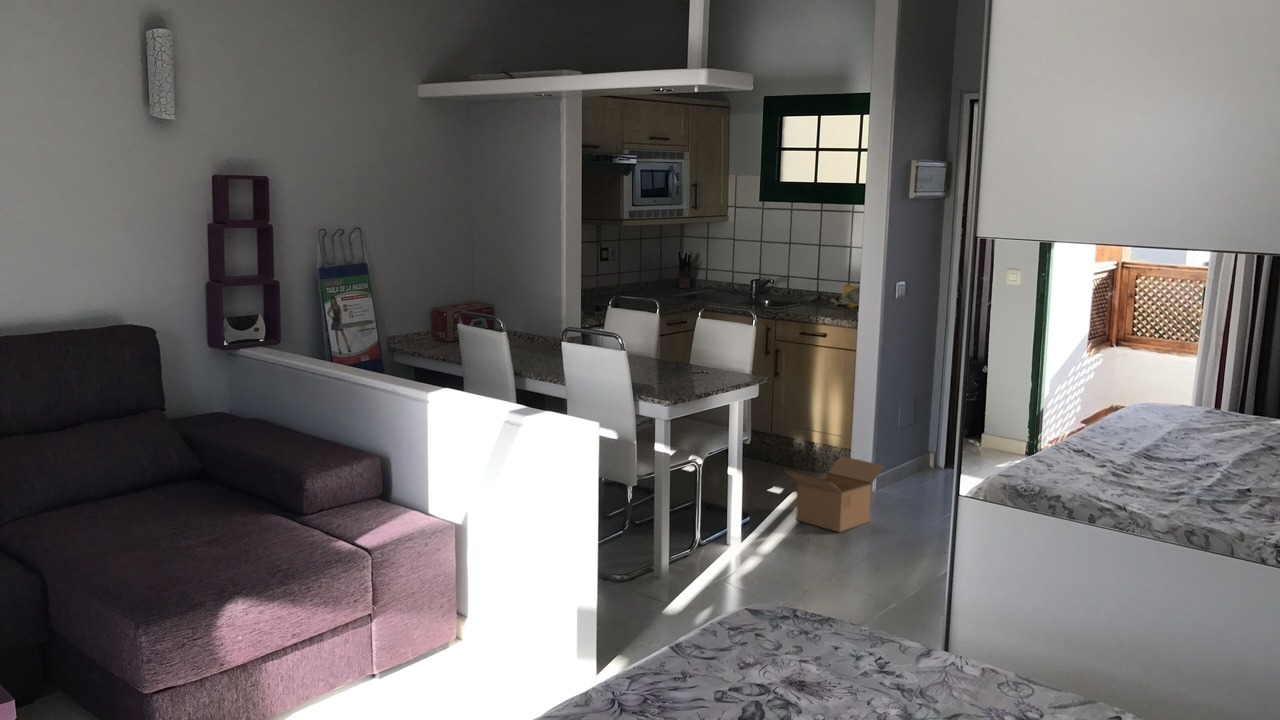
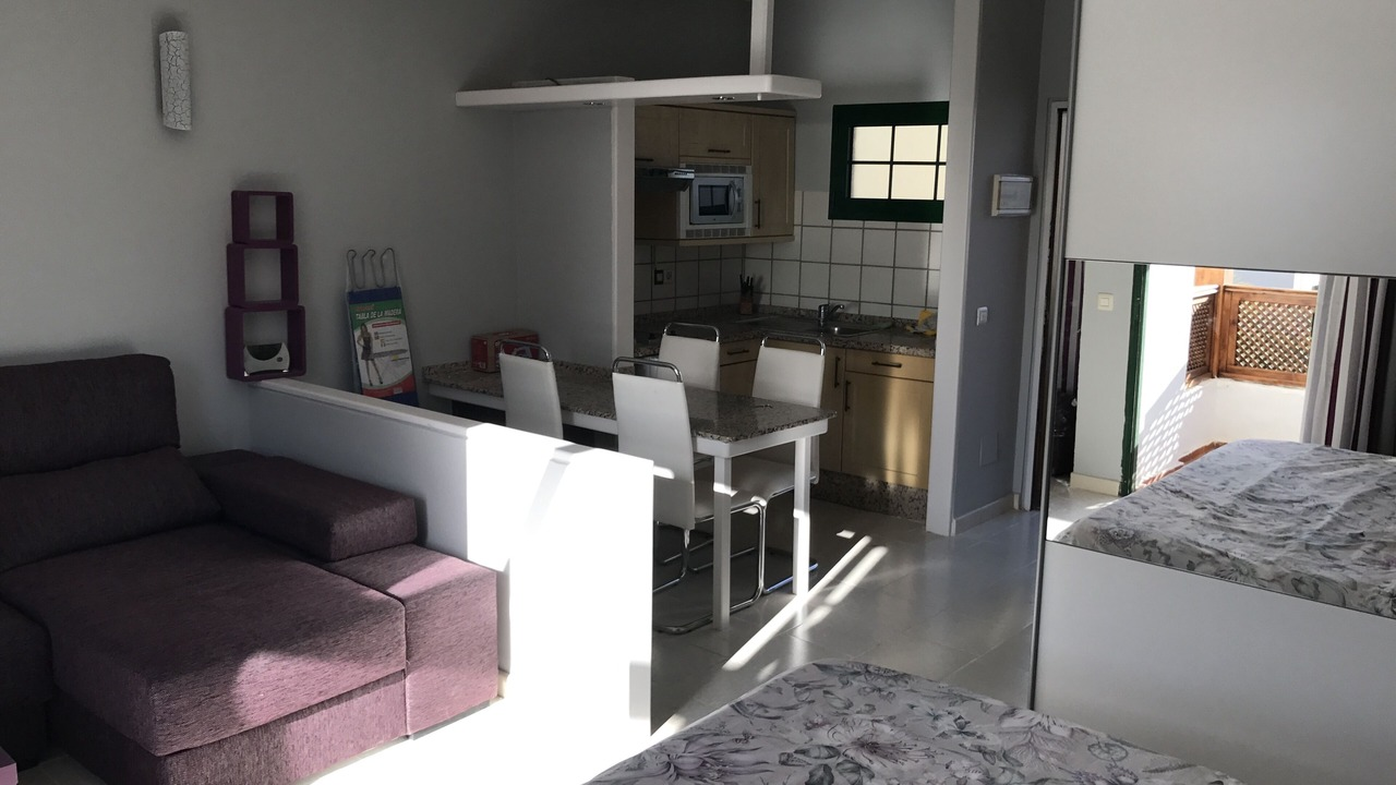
- box (834, 494)
